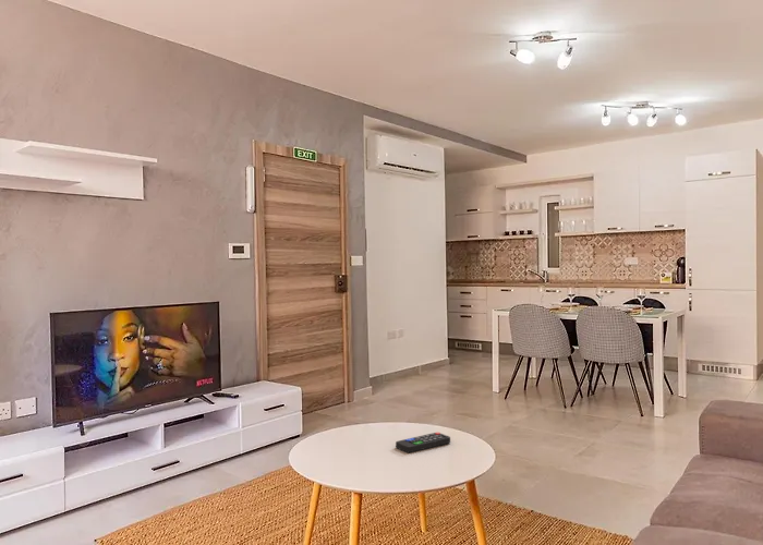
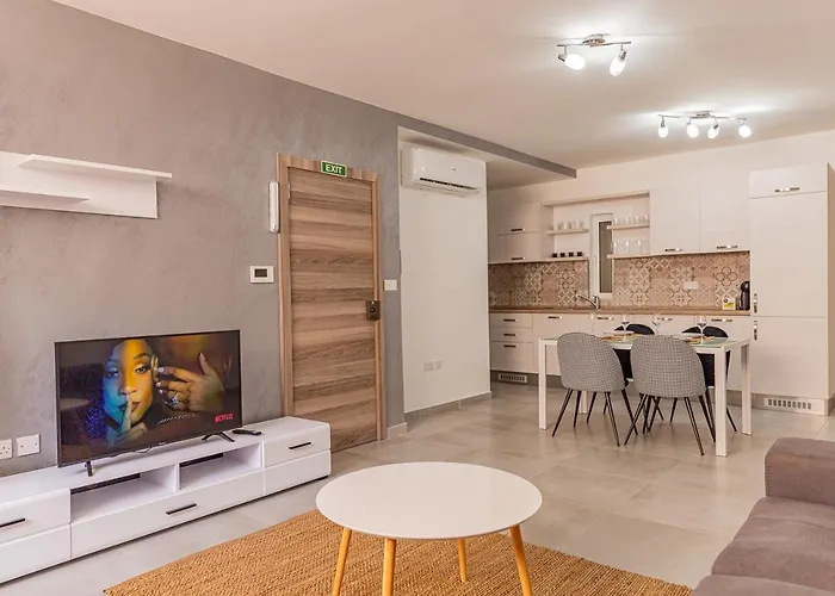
- remote control (423, 441)
